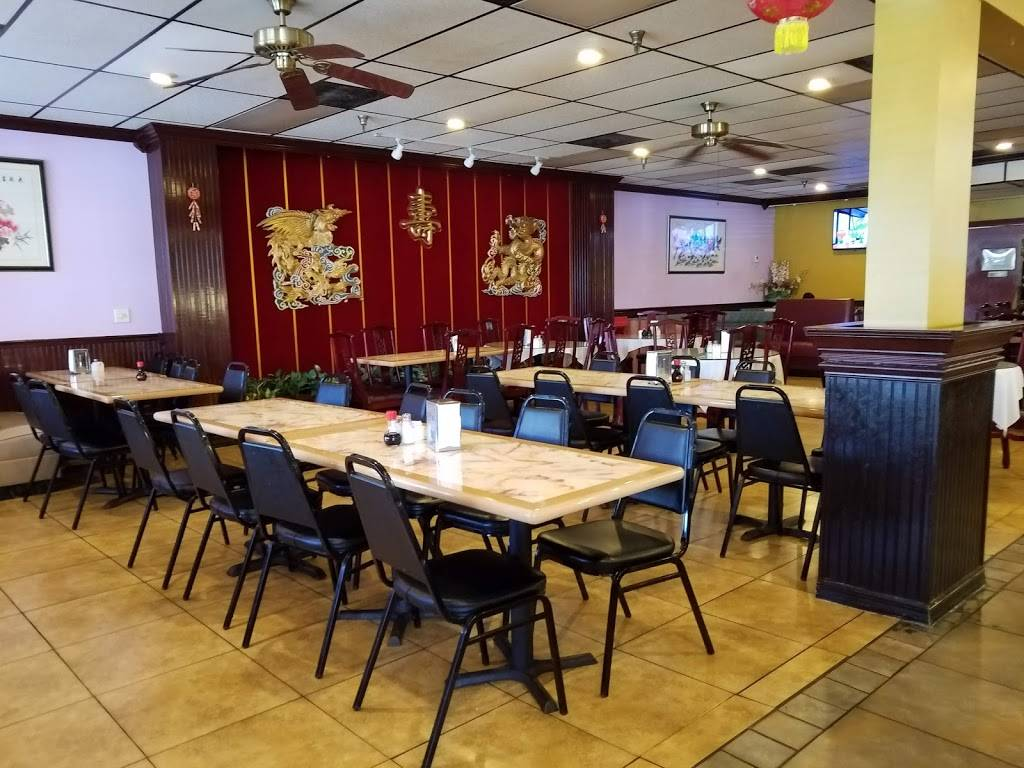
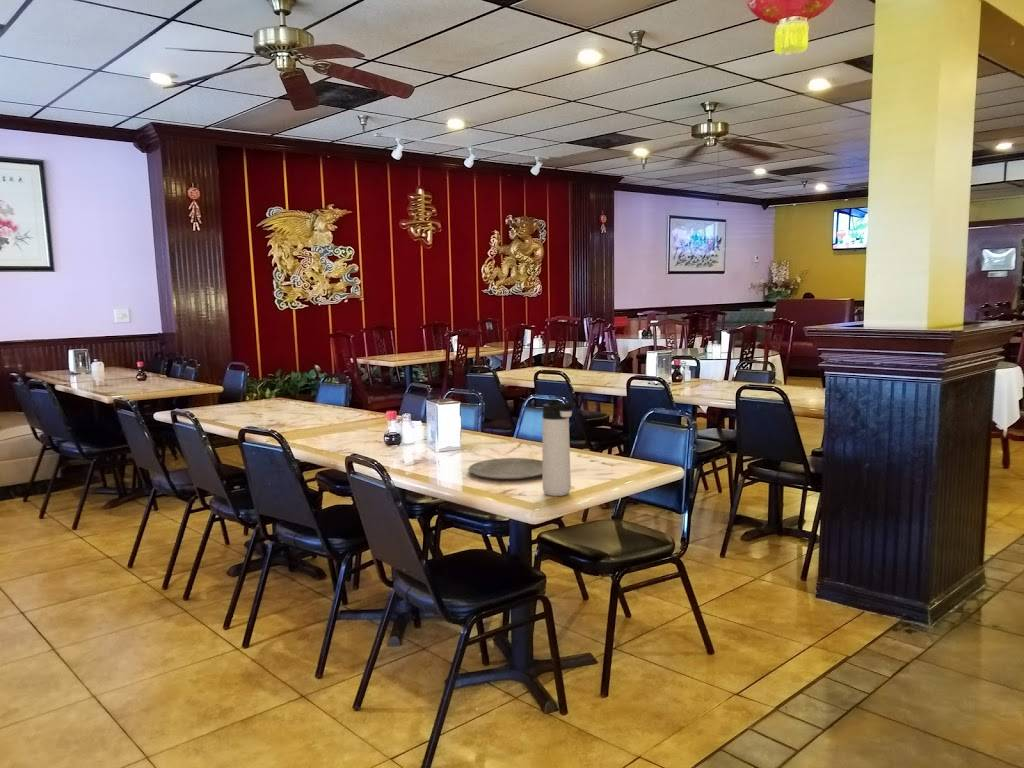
+ plate (510, 469)
+ thermos bottle (559, 447)
